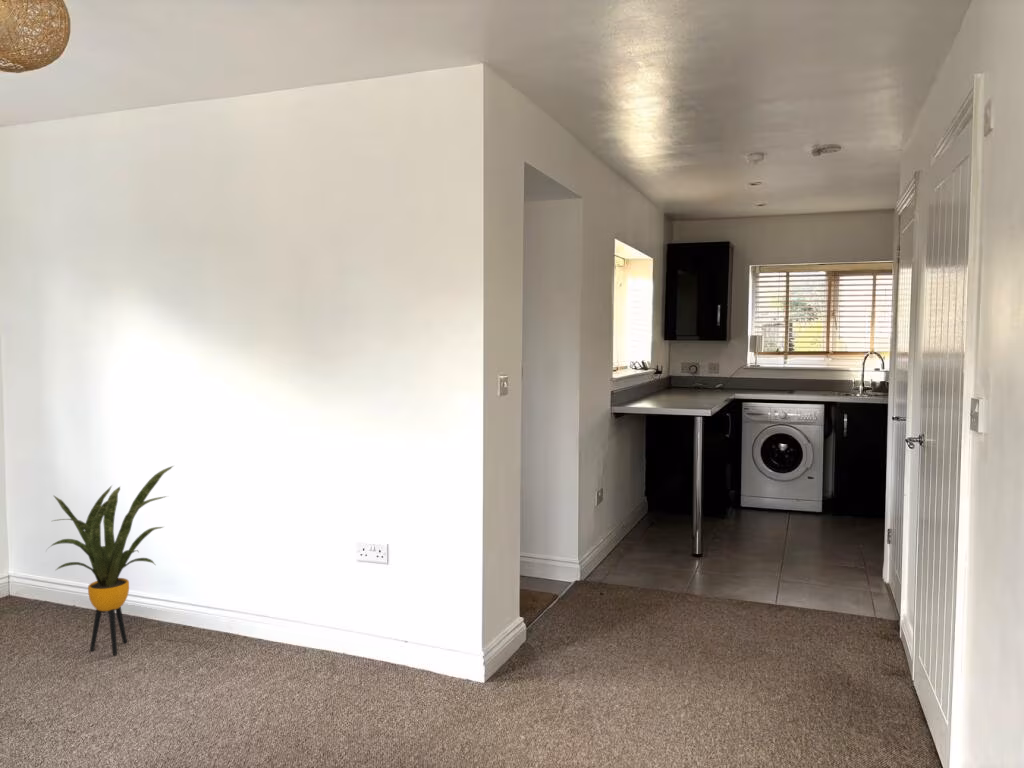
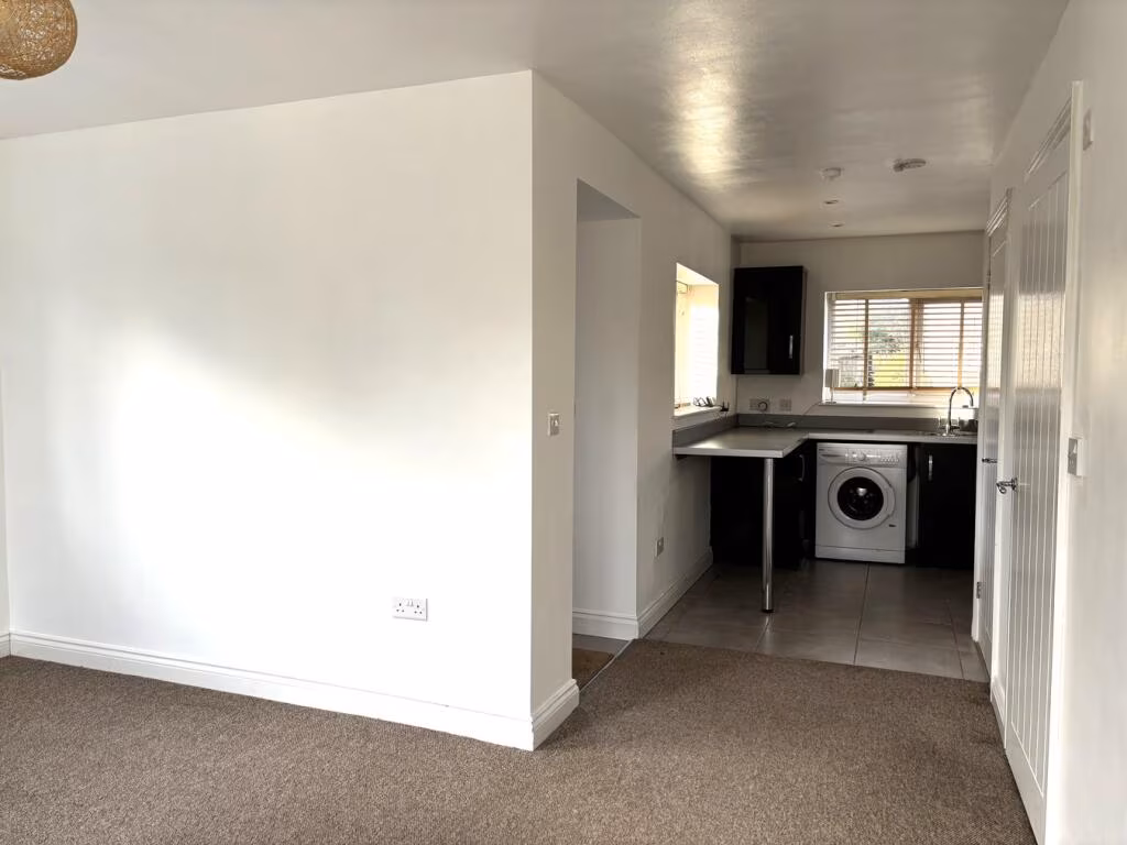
- house plant (120, 563)
